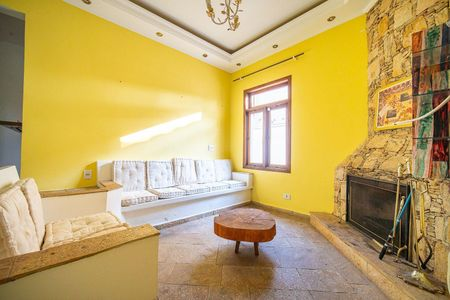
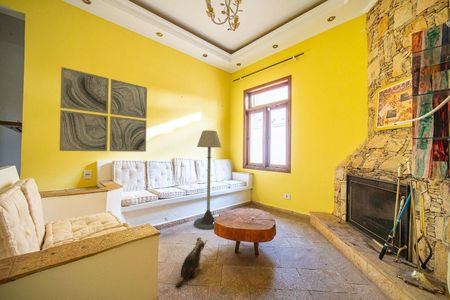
+ floor lamp (208, 177)
+ plush toy (190, 260)
+ wall art (110, 116)
